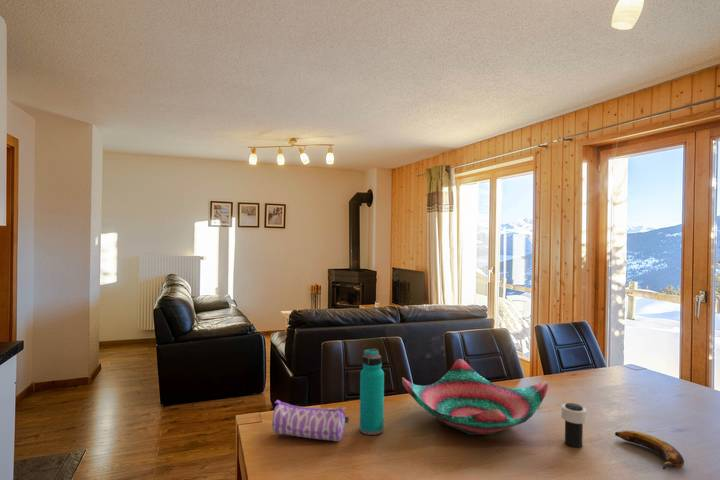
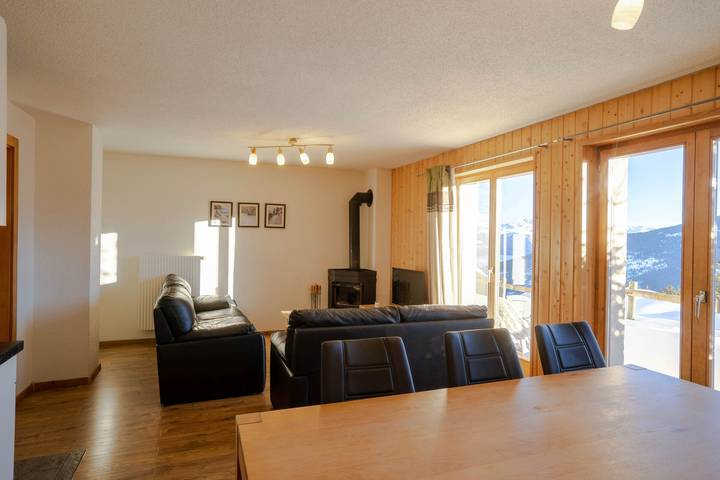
- banana (649, 447)
- cup (573, 424)
- water bottle (371, 389)
- decorative bowl (473, 400)
- pencil case (309, 420)
